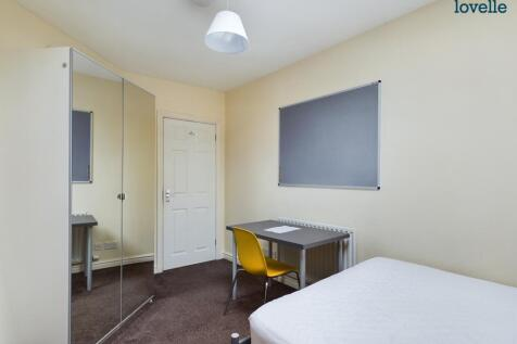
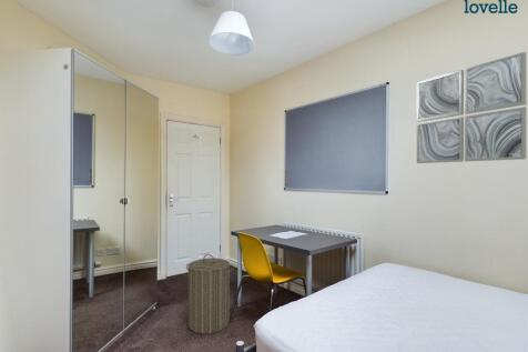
+ wall art (463, 117)
+ laundry hamper (209, 289)
